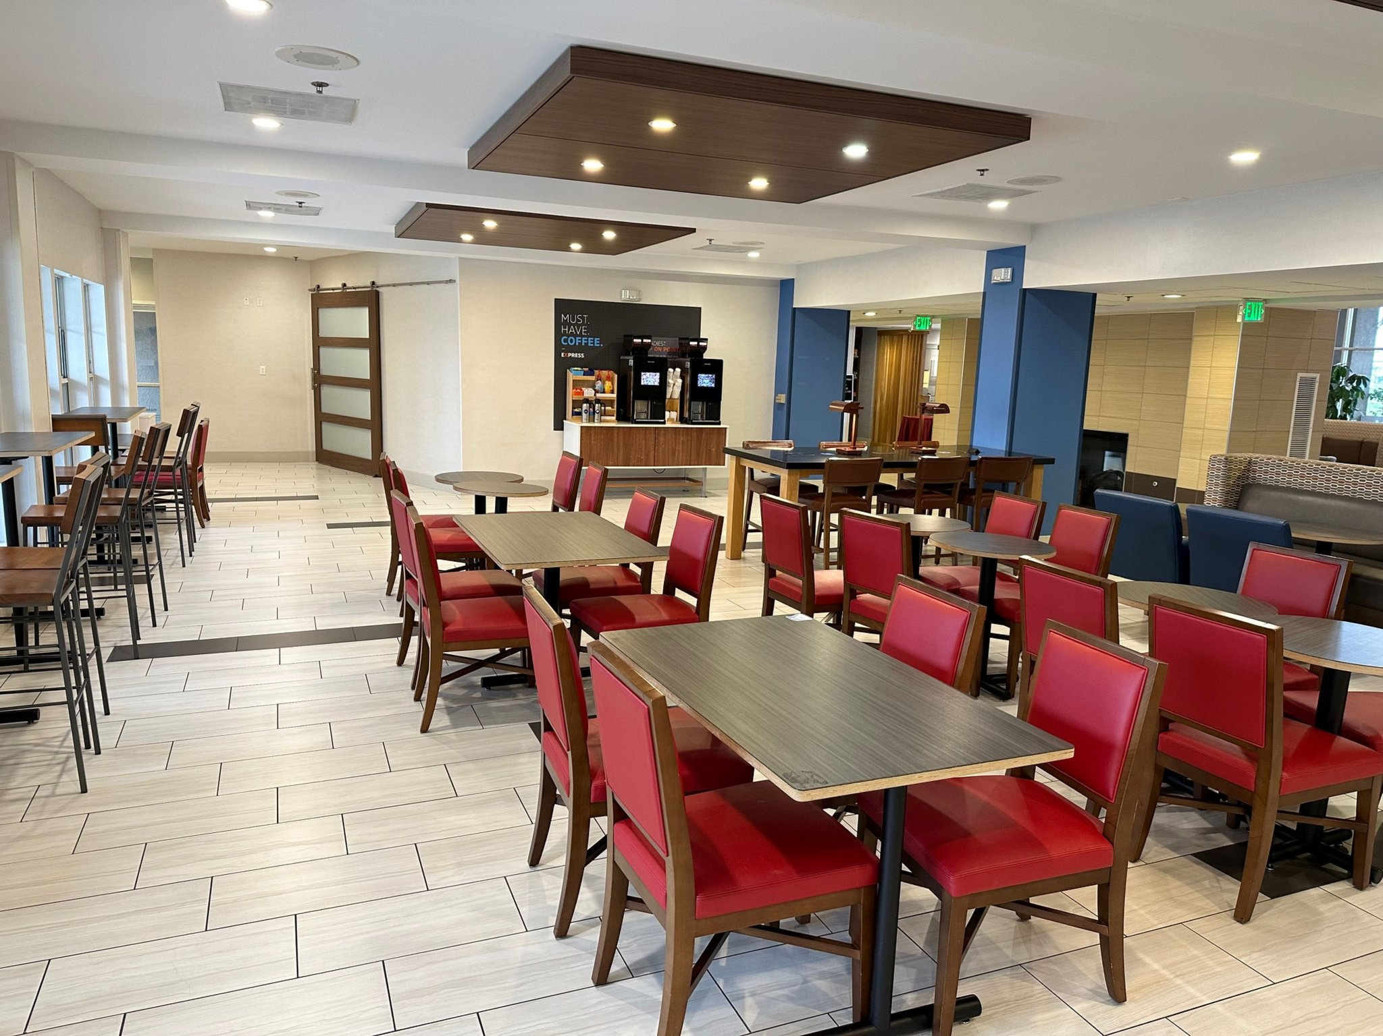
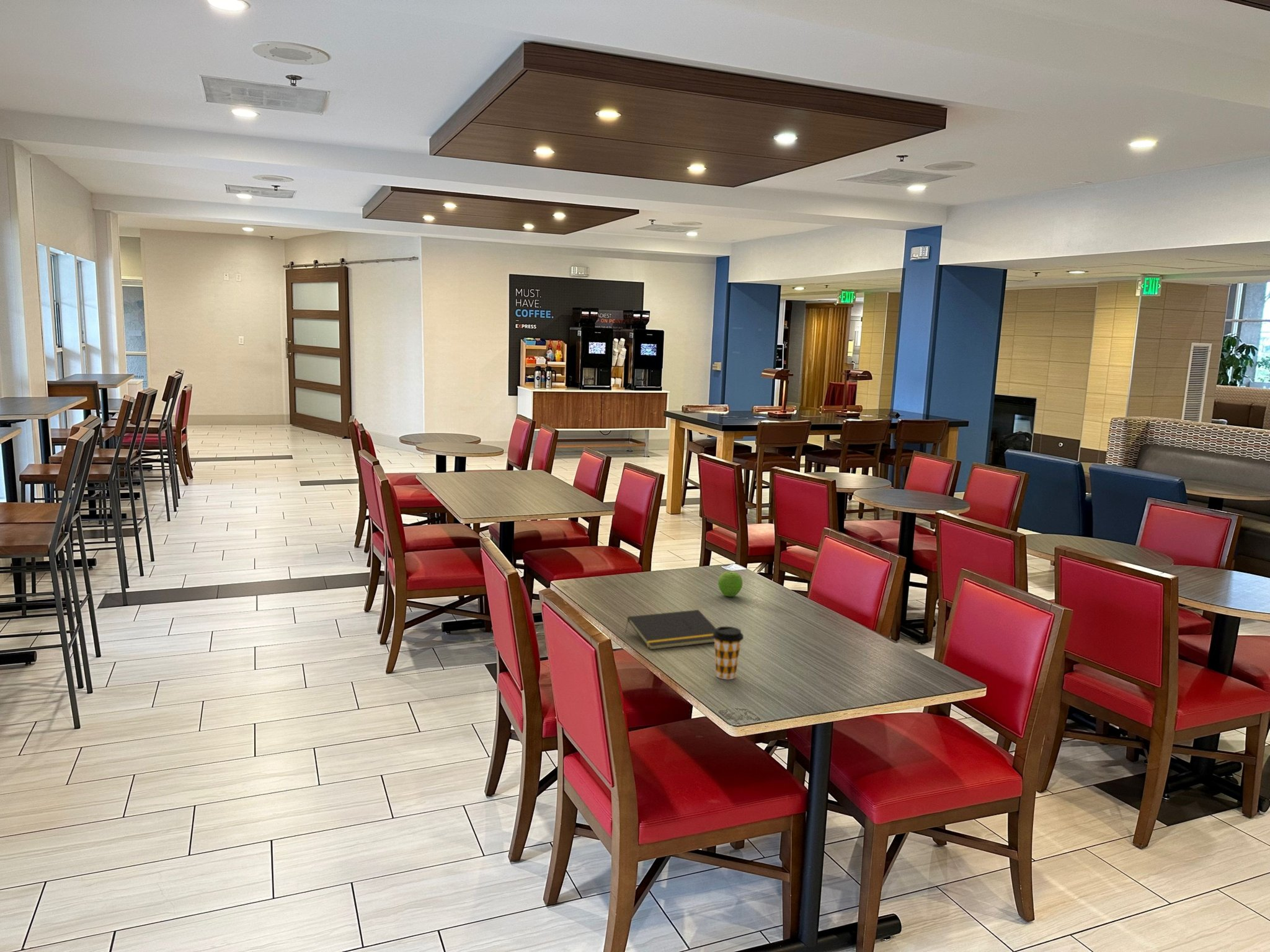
+ fruit (730, 584)
+ coffee cup (727, 653)
+ notepad (675, 628)
